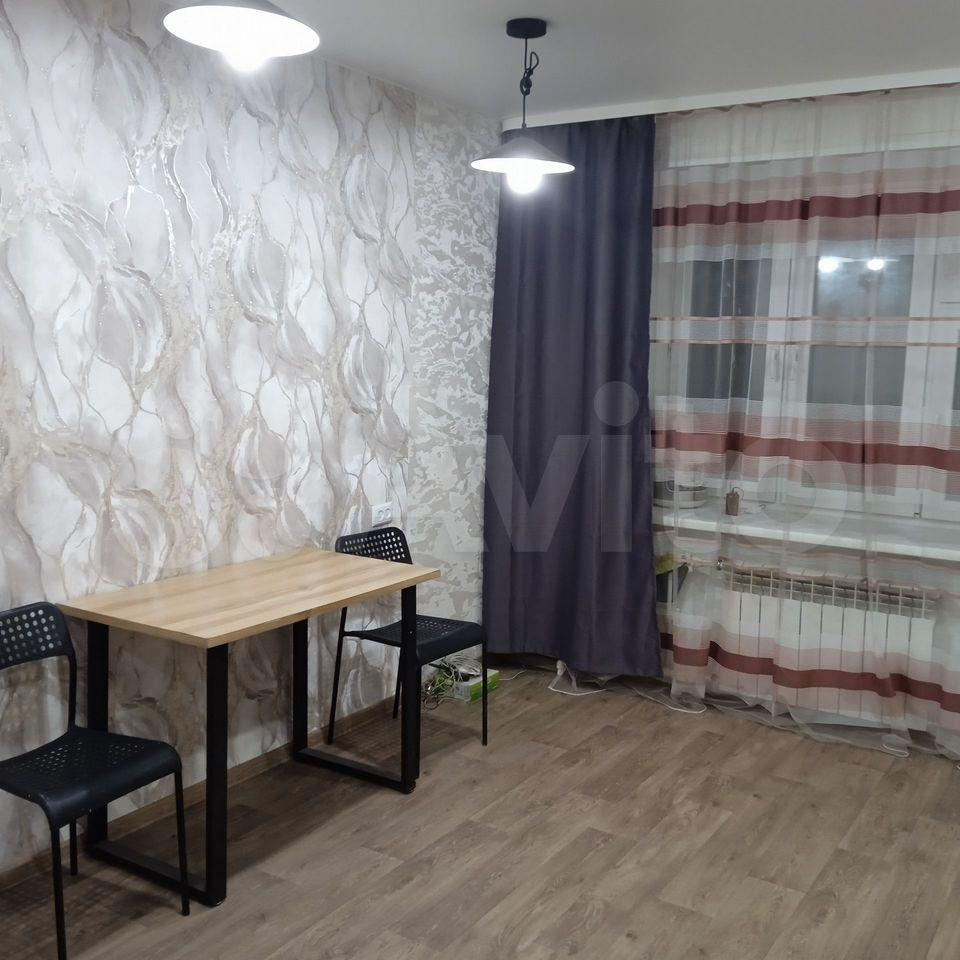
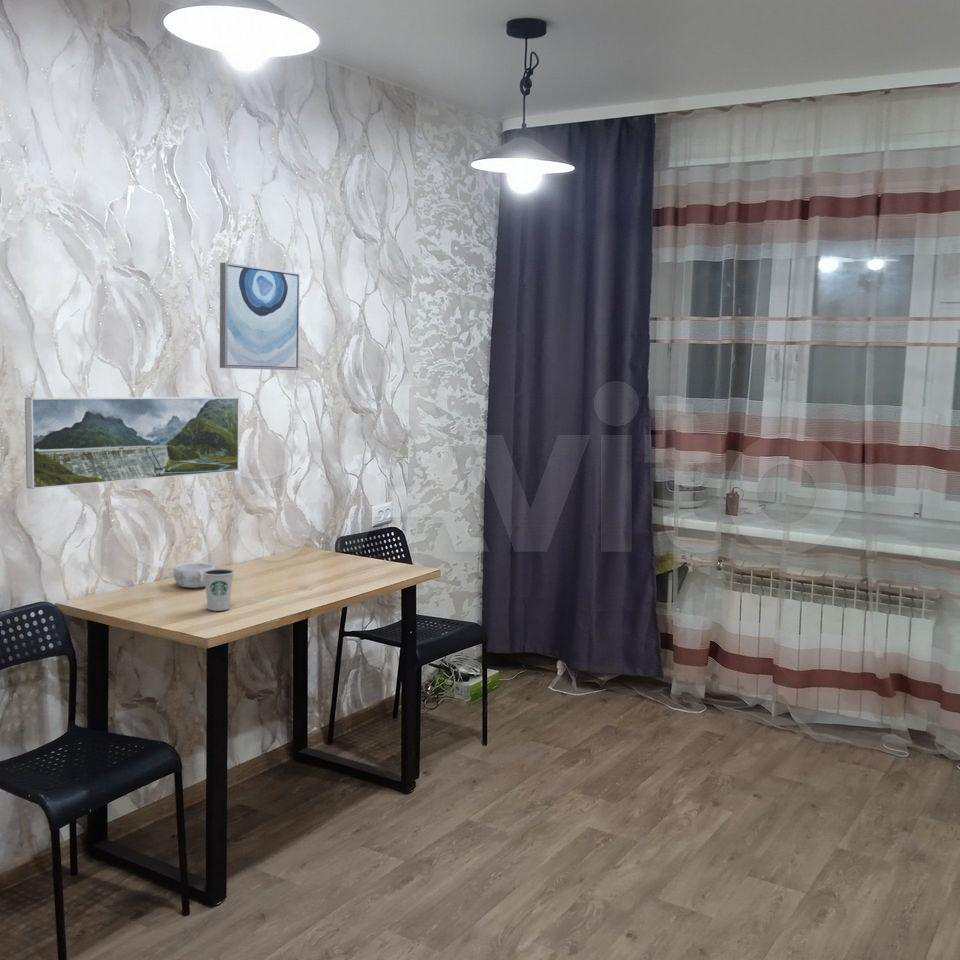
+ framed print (143, 438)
+ wall art (261, 318)
+ decorative bowl (195, 576)
+ dixie cup (218, 590)
